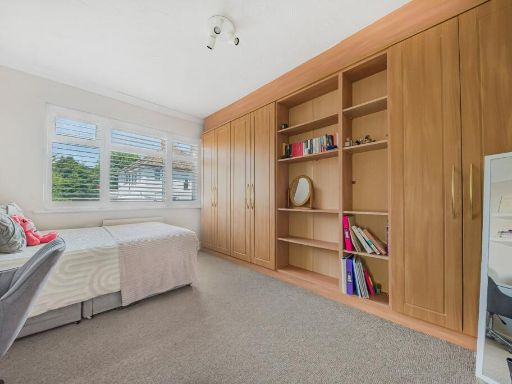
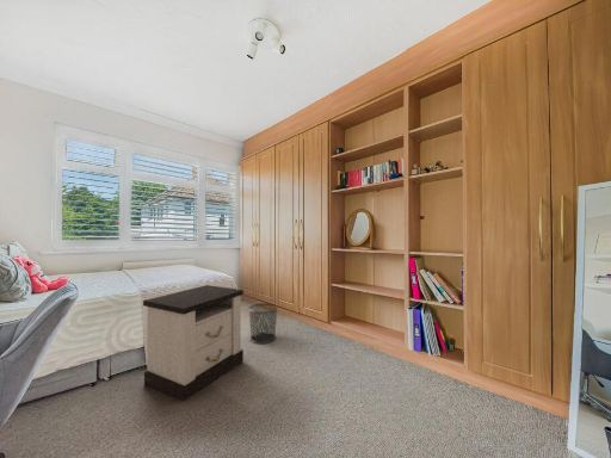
+ waste bin (263, 322)
+ nightstand (197, 333)
